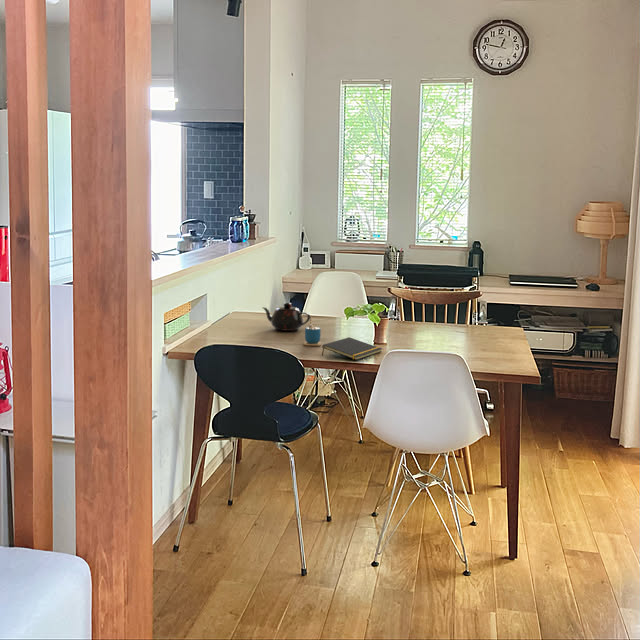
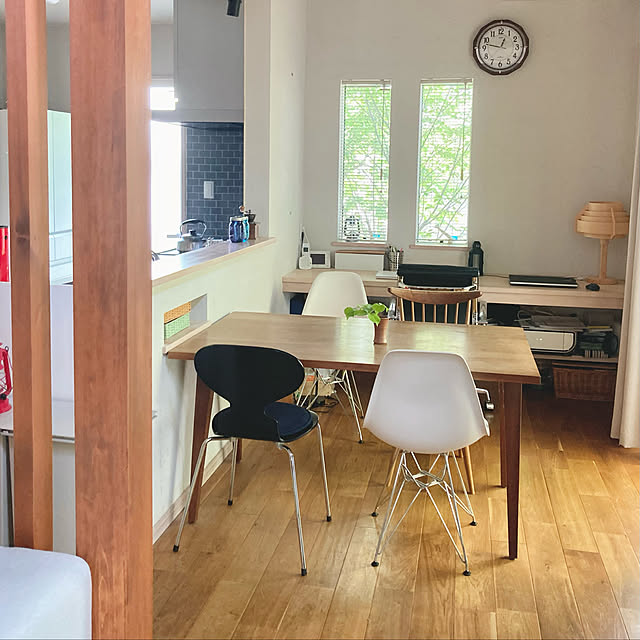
- cup (312, 330)
- notepad (352, 348)
- teapot (285, 315)
